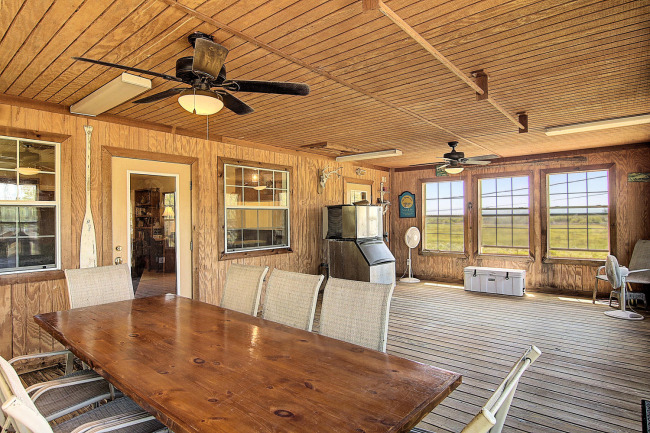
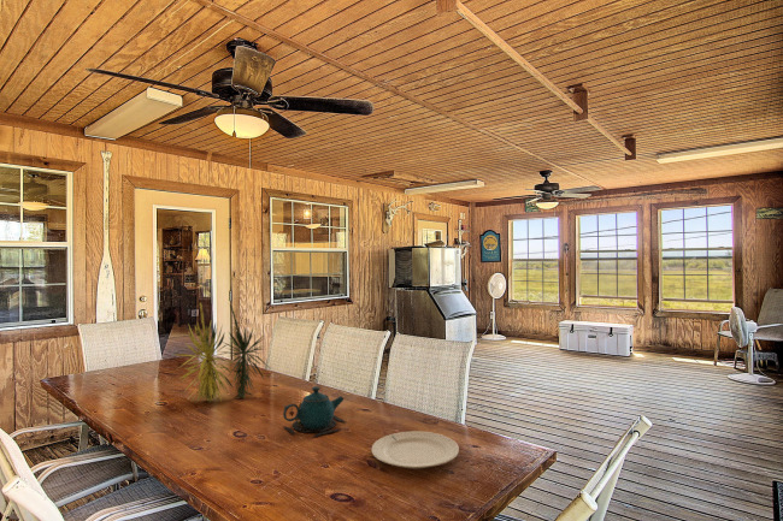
+ chinaware (414, 451)
+ plant (223, 347)
+ teapot (313, 405)
